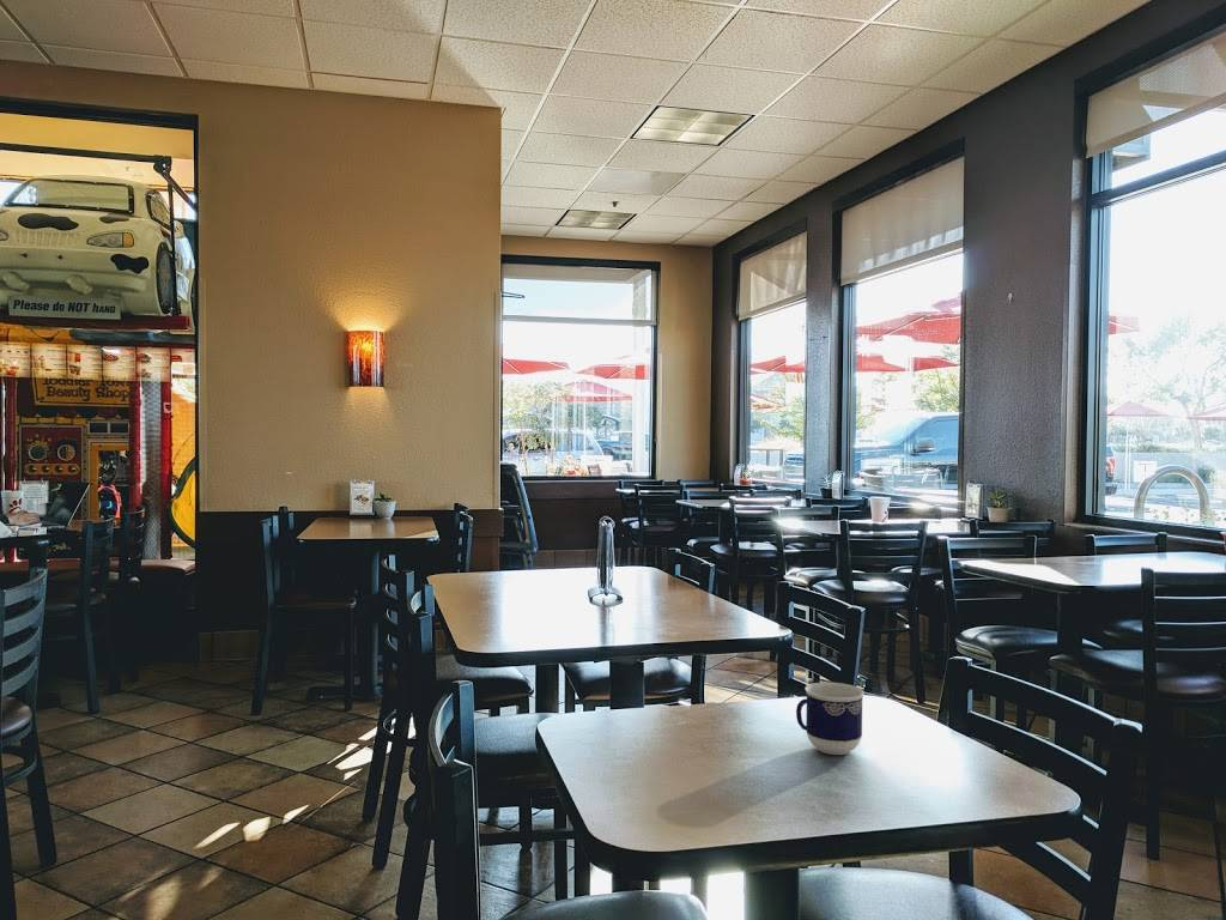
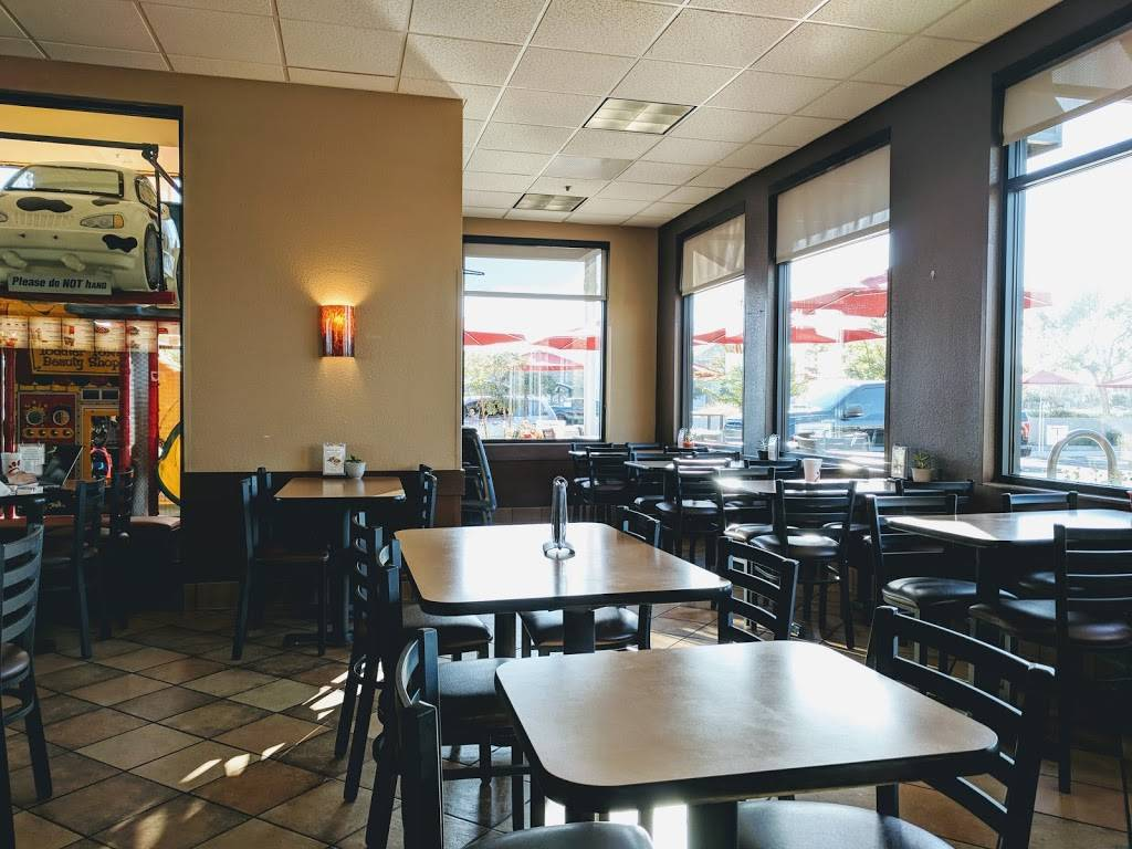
- cup (826, 720)
